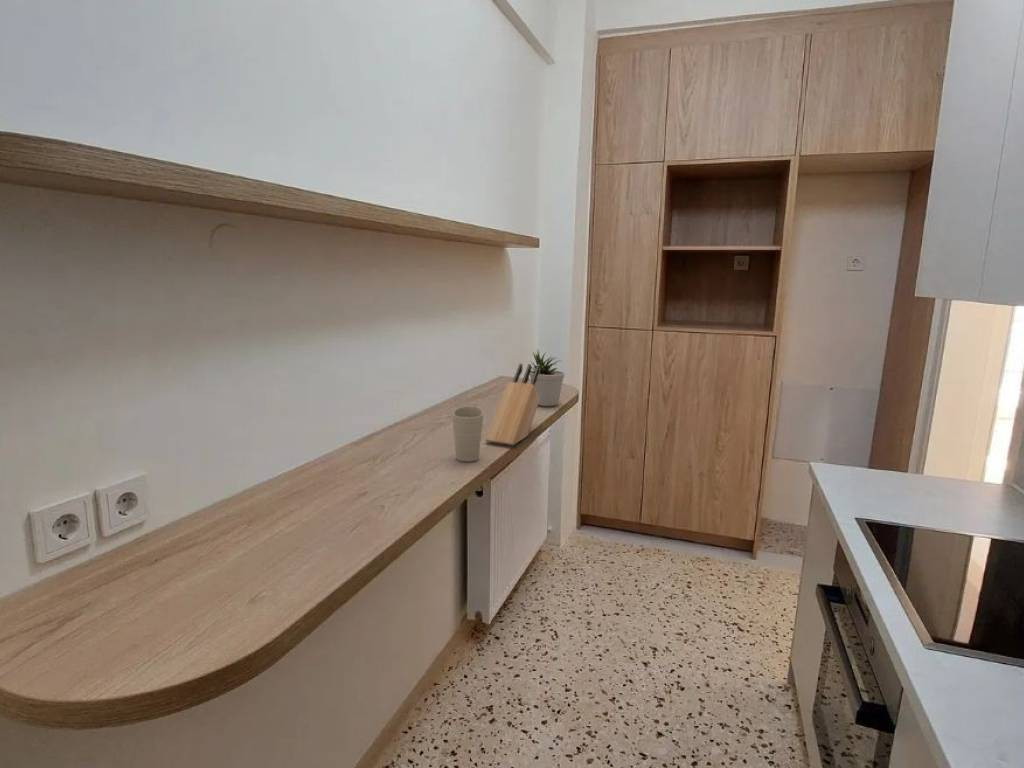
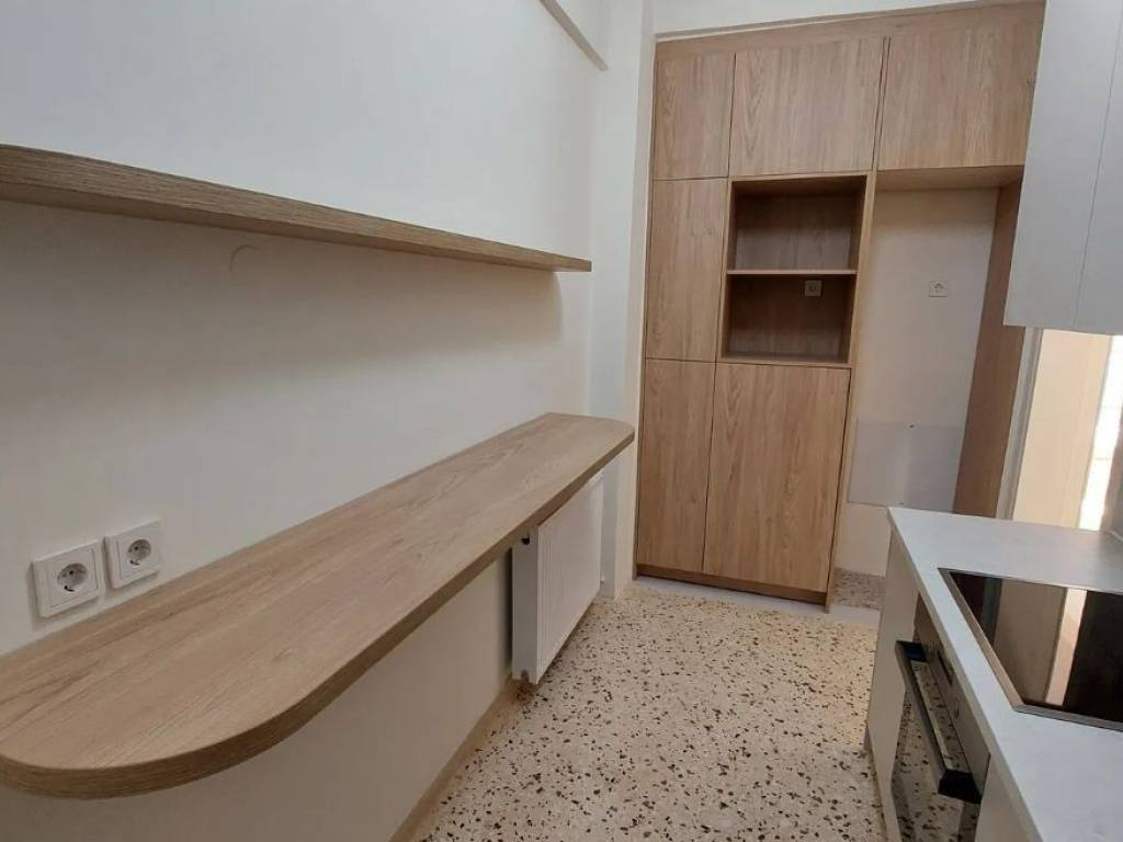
- potted plant (546, 376)
- cup (467, 433)
- knife block (516, 401)
